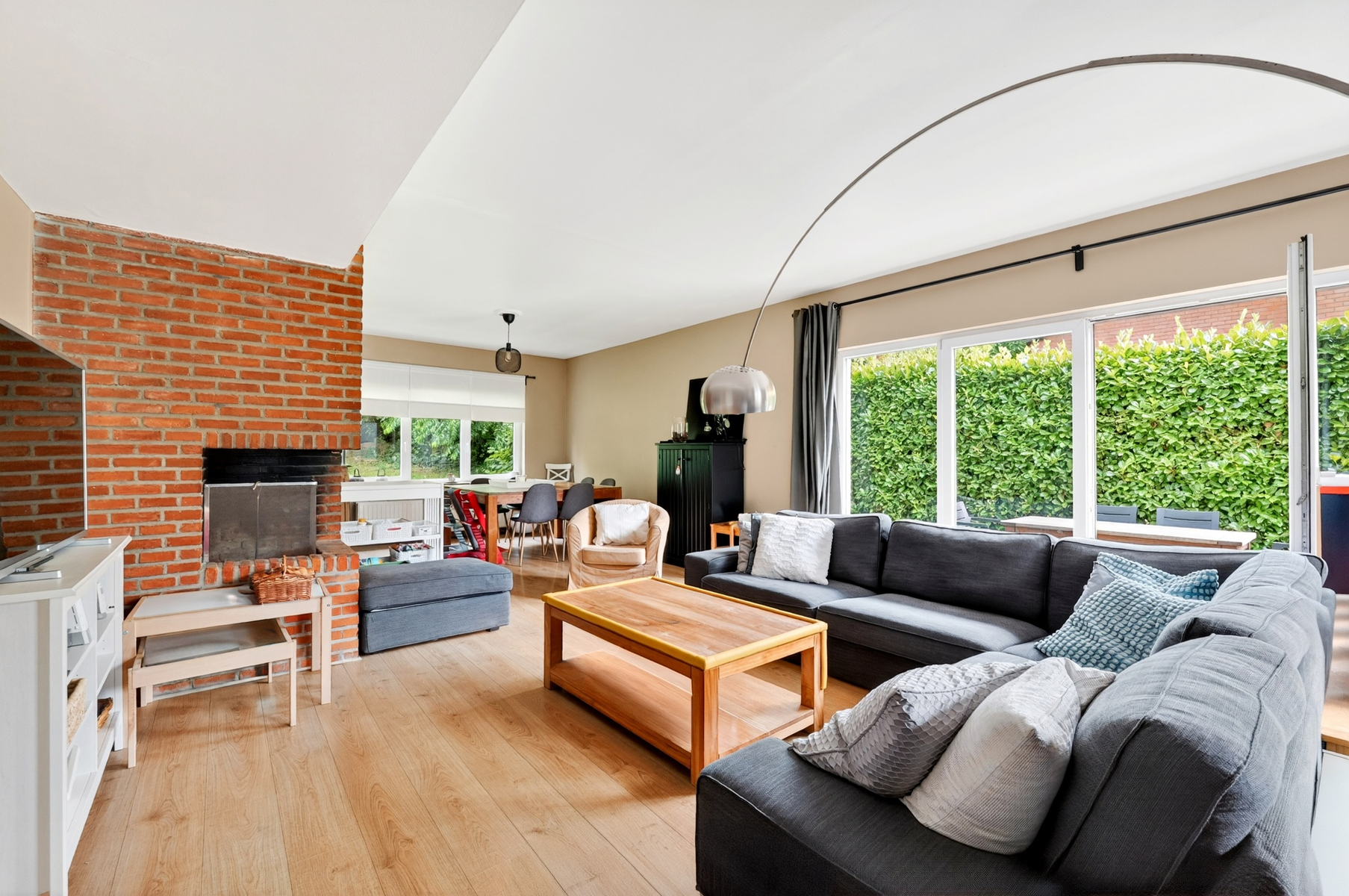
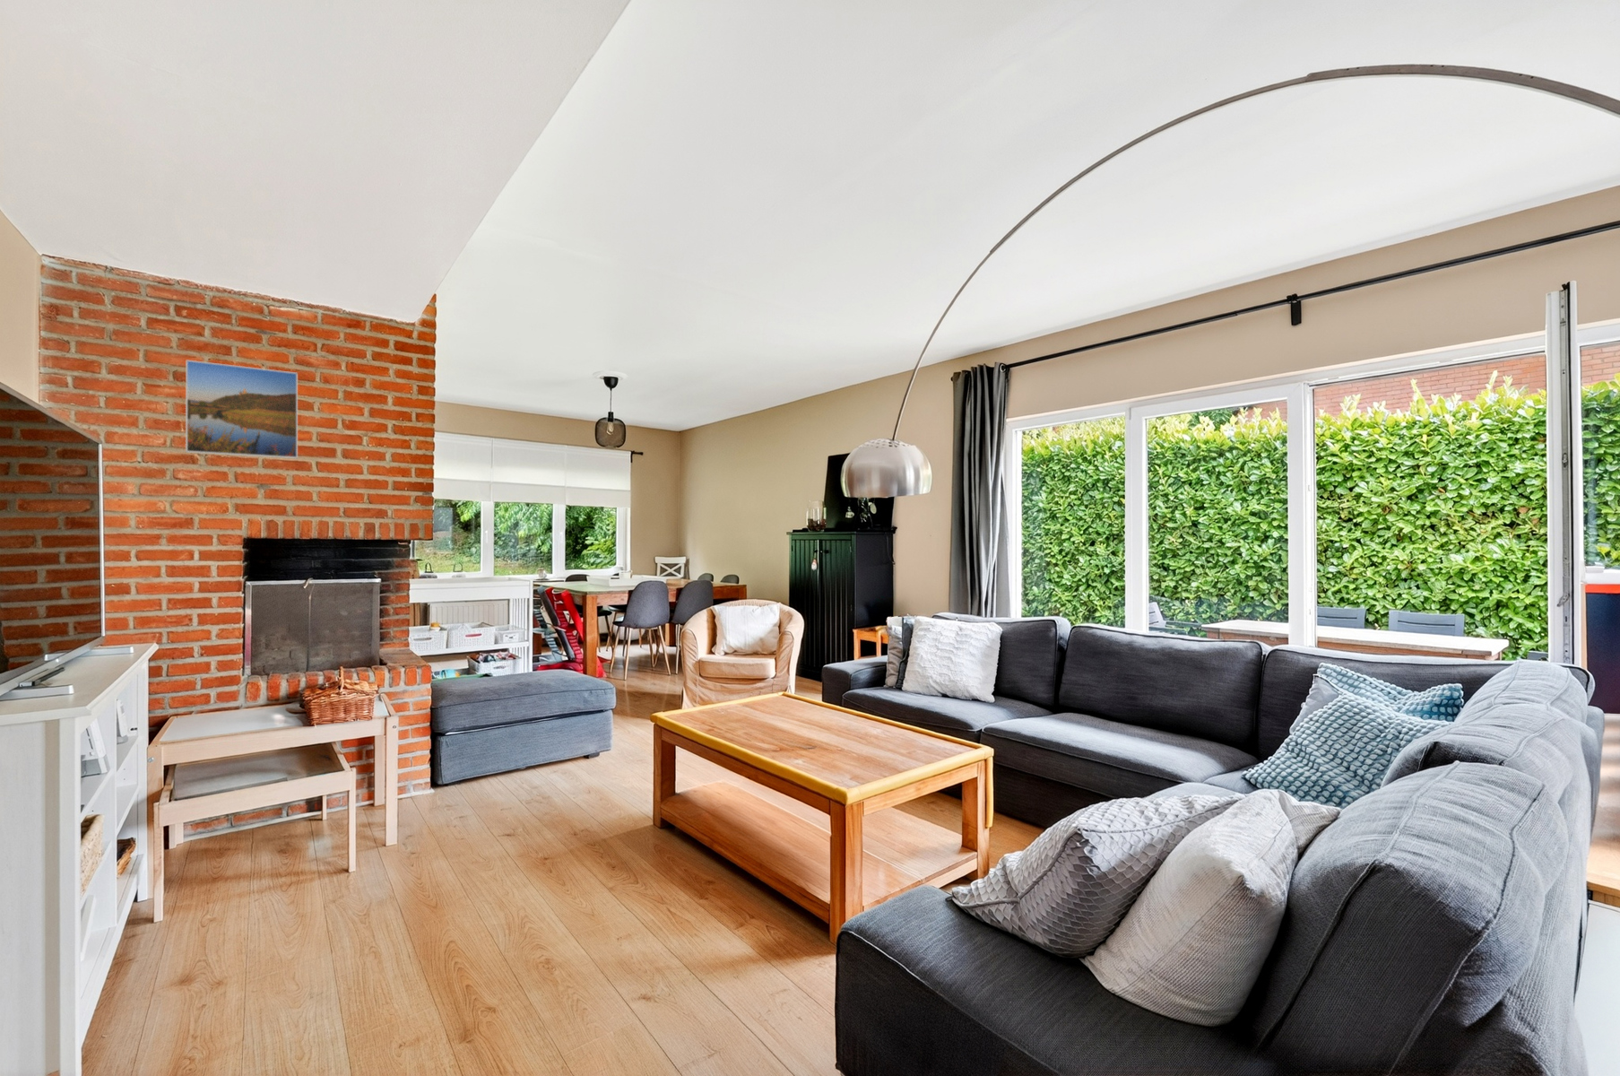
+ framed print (243, 411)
